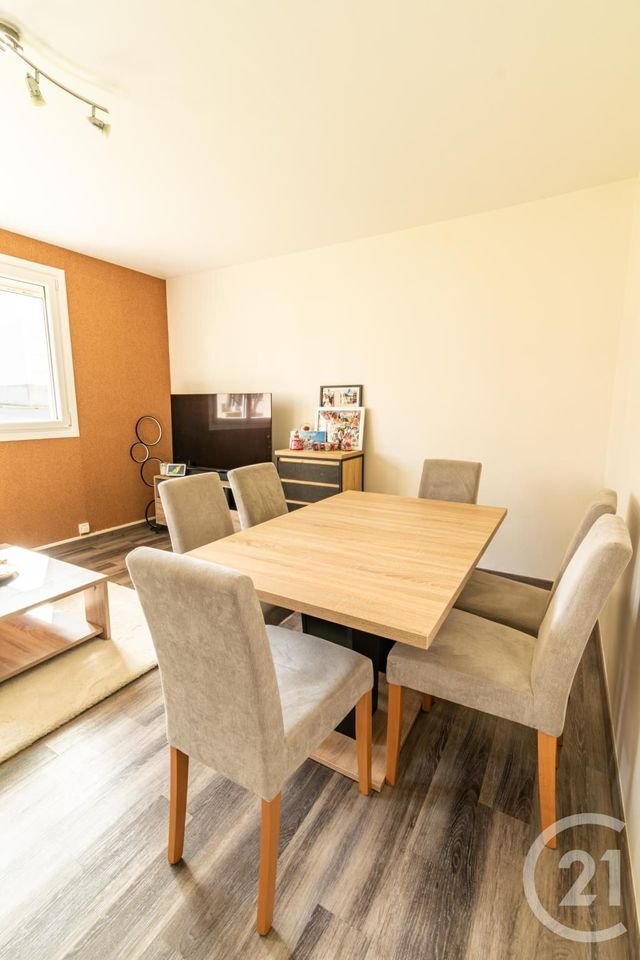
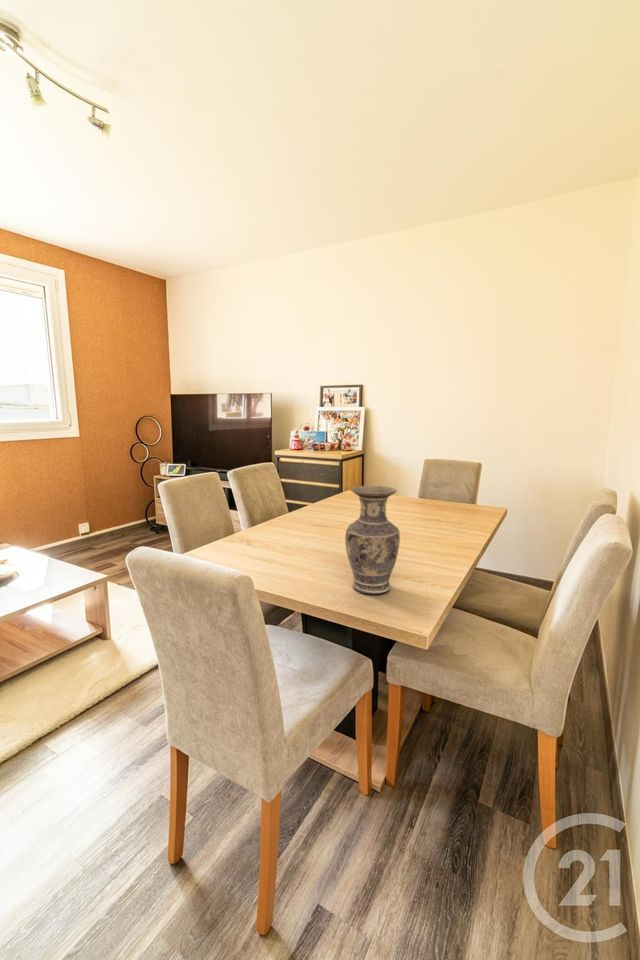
+ vase (372, 539)
